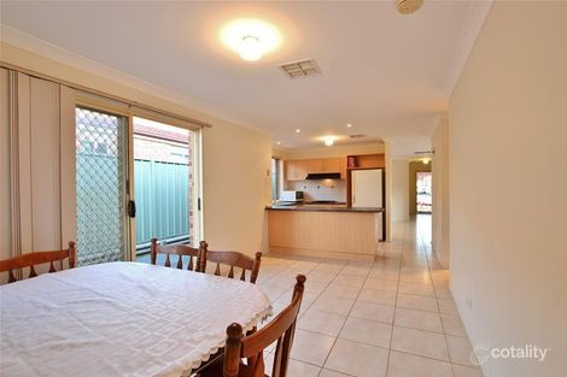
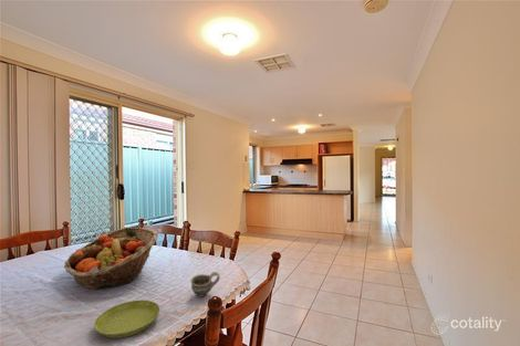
+ fruit basket (114, 254)
+ cup (204, 284)
+ saucer (128, 318)
